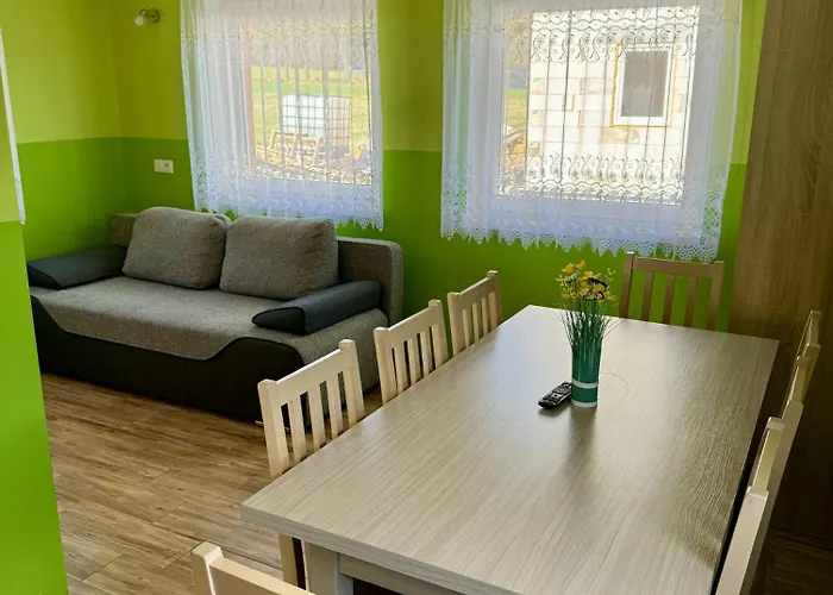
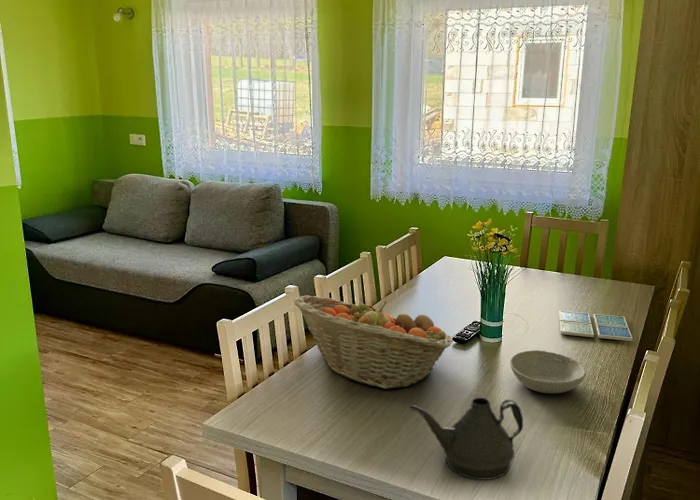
+ bowl (546, 374)
+ fruit basket (370, 332)
+ drink coaster (595, 324)
+ teapot (465, 431)
